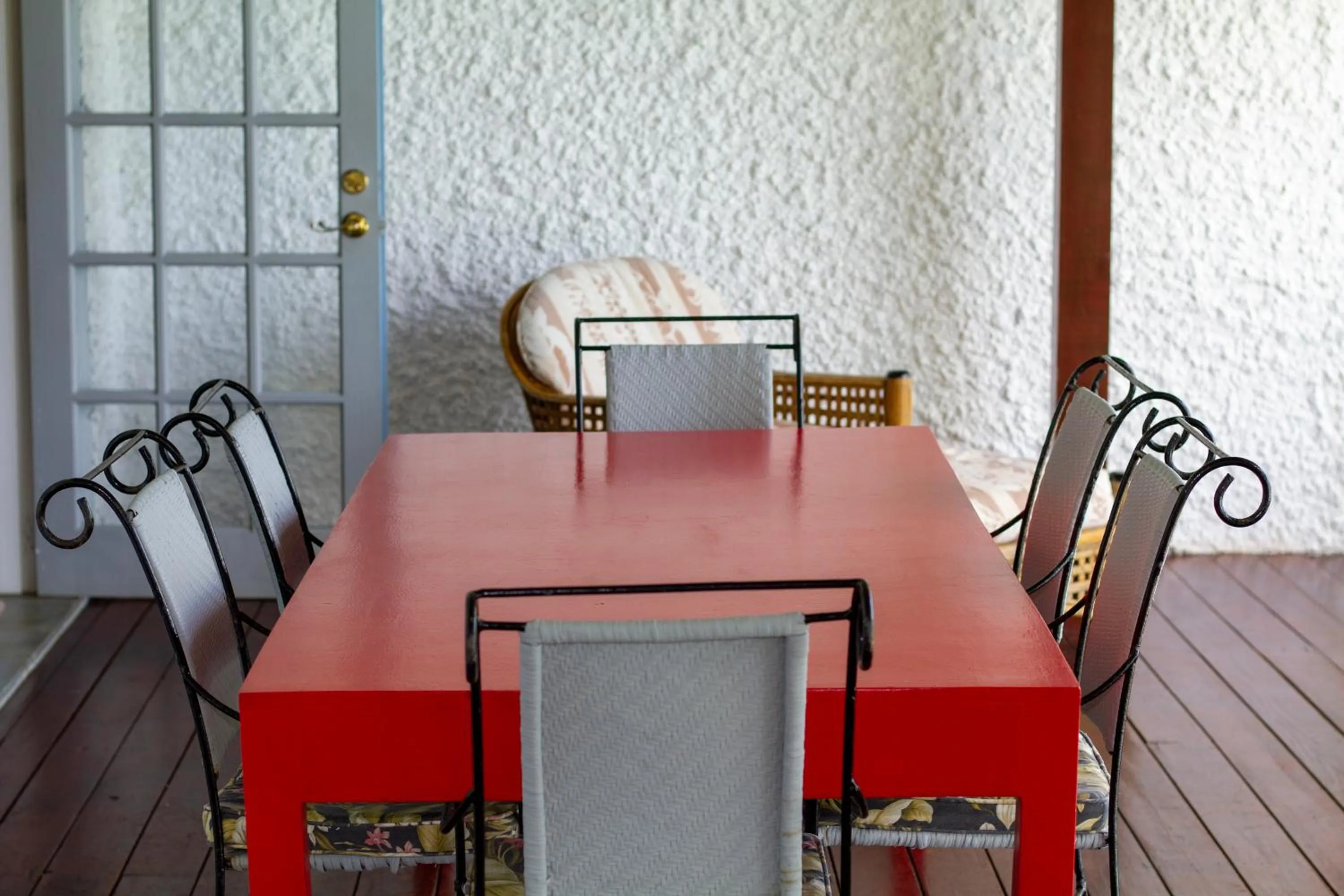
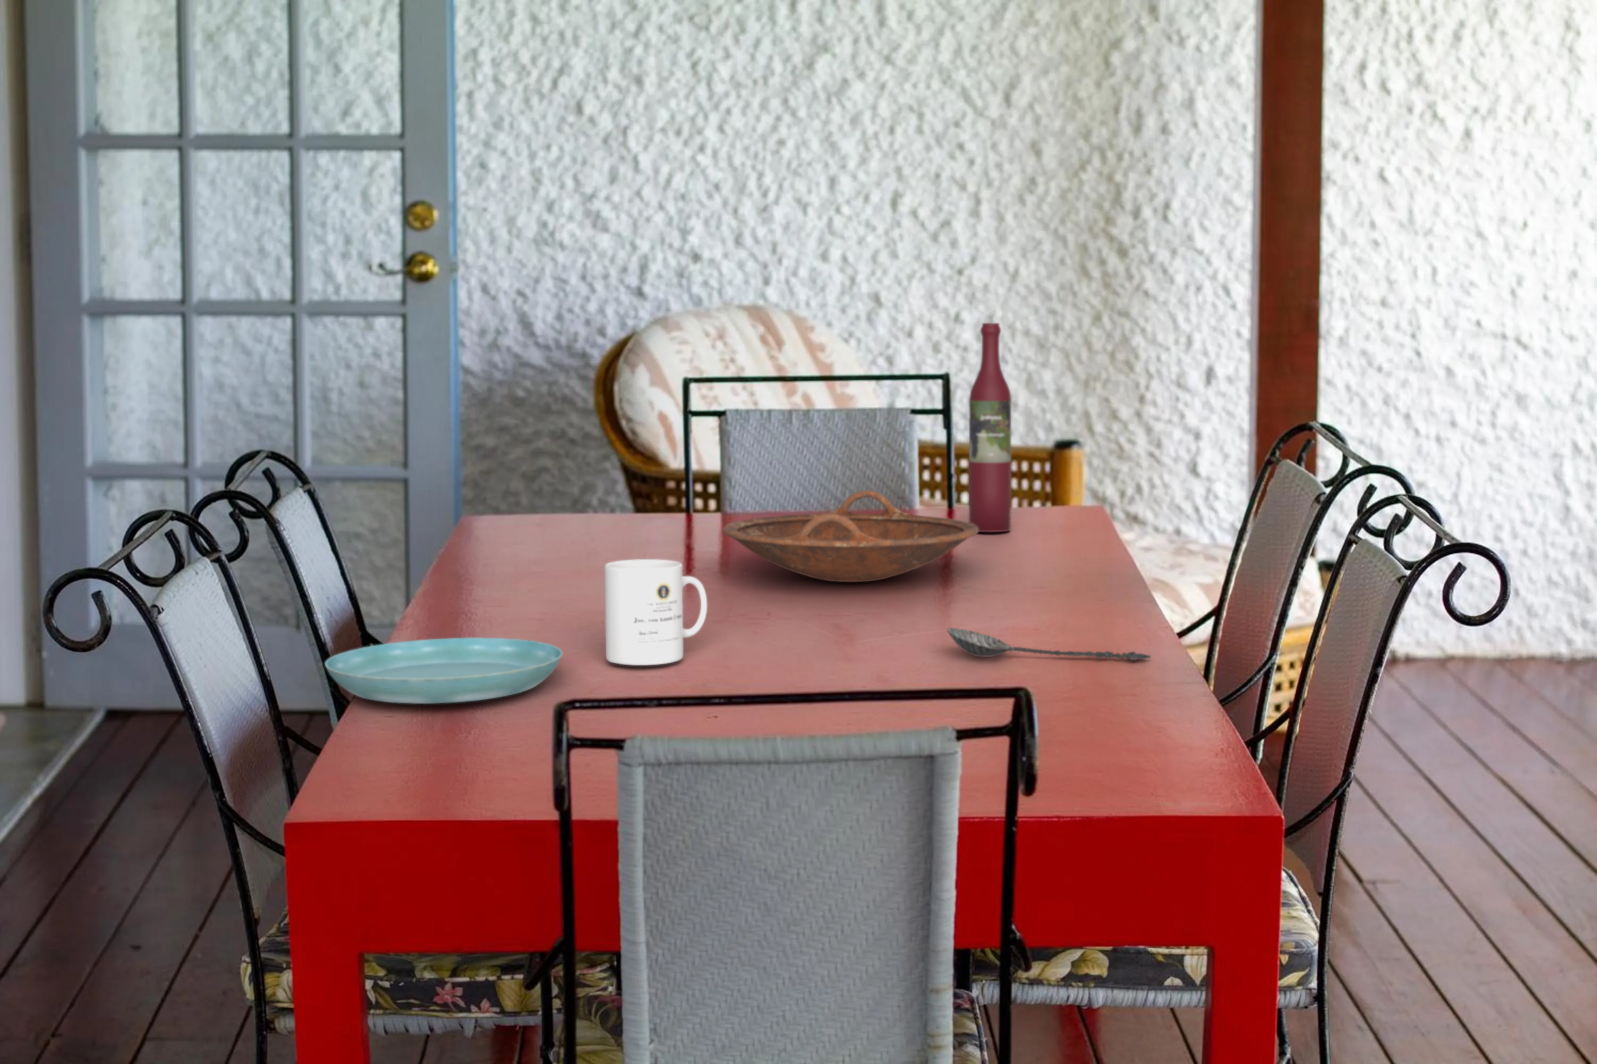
+ spoon (1046, 650)
+ wine bottle (990, 426)
+ bowl (850, 539)
+ mug (658, 610)
+ saucer (446, 671)
